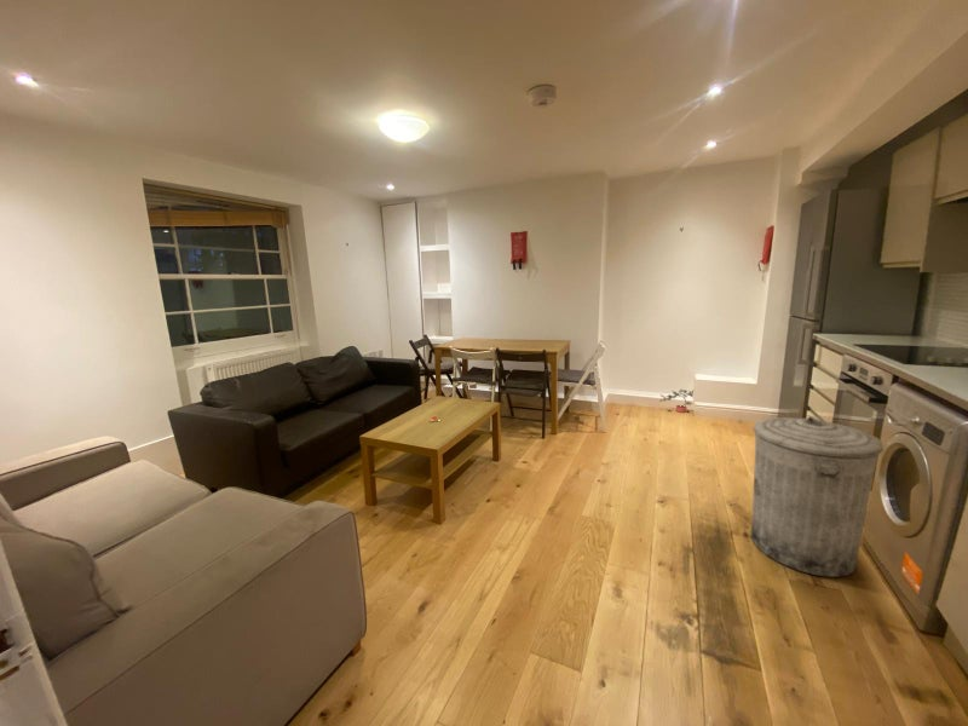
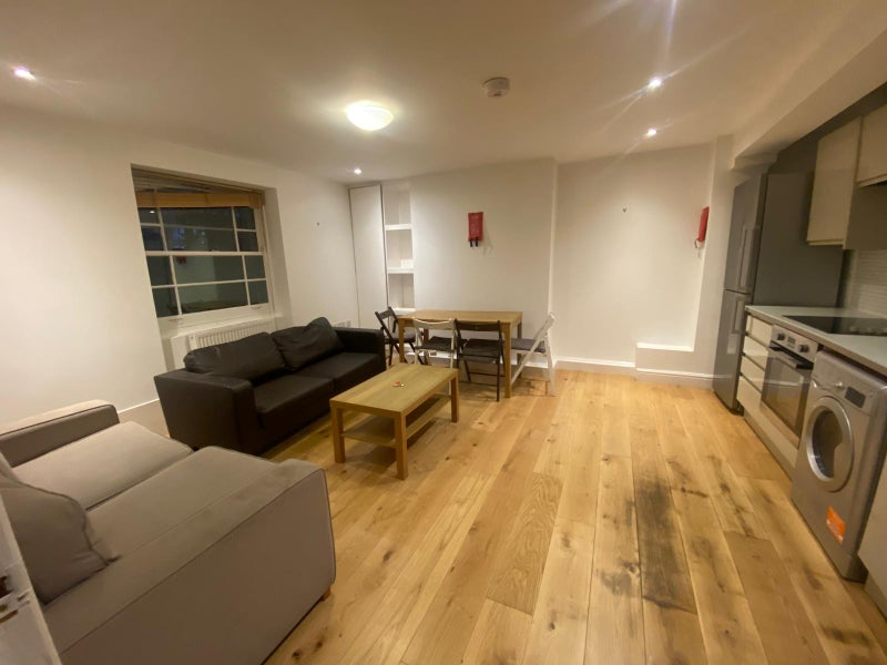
- trash can (807, 484)
- potted plant (674, 397)
